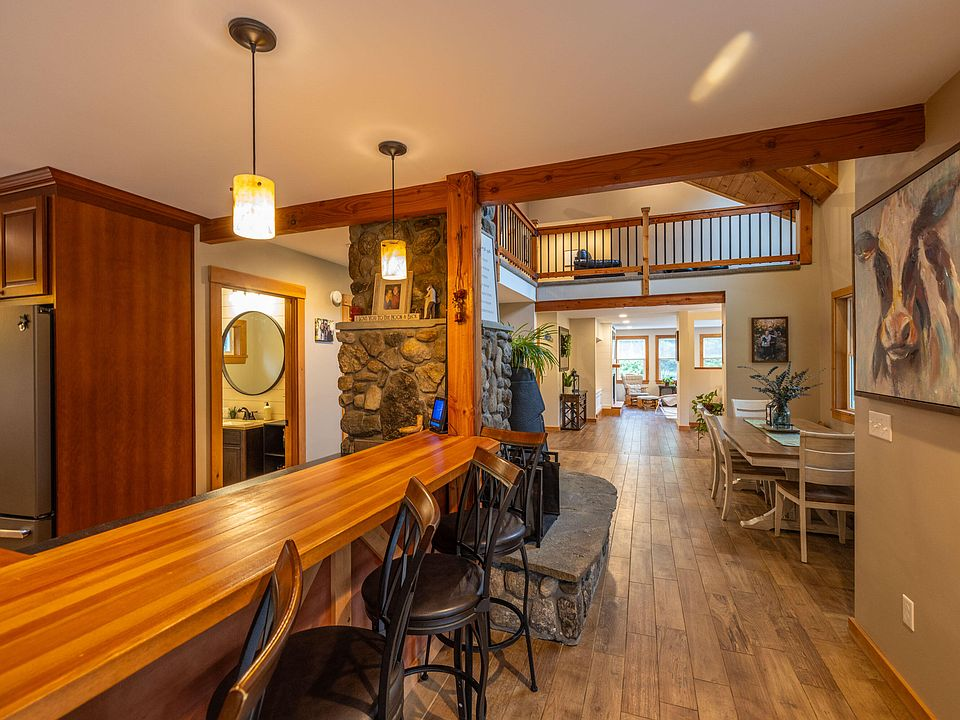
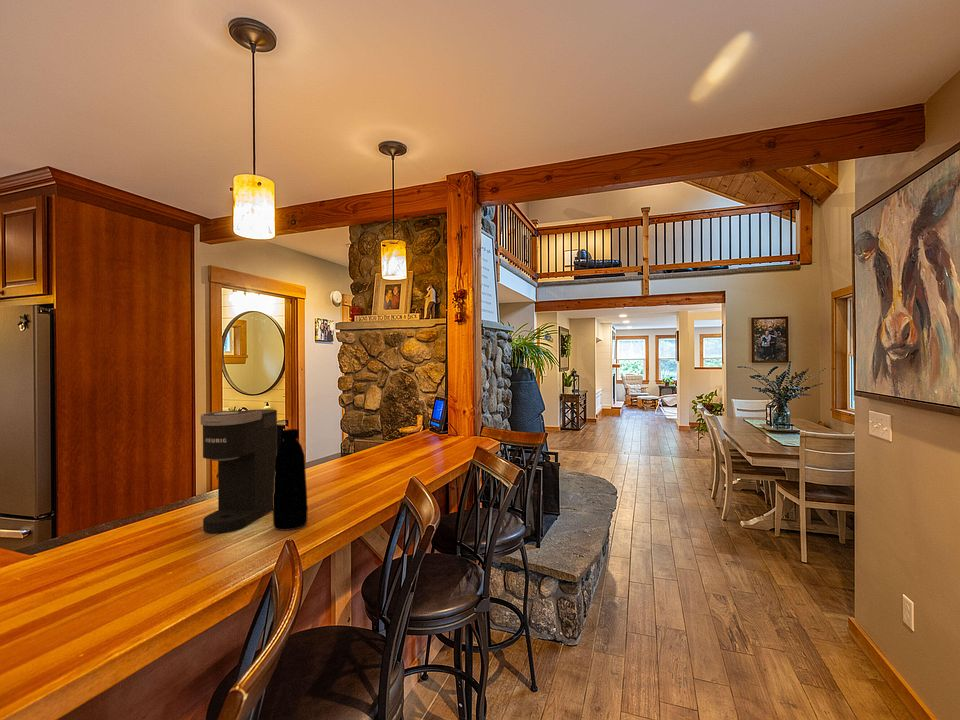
+ bottle (290, 477)
+ coffee maker (242, 463)
